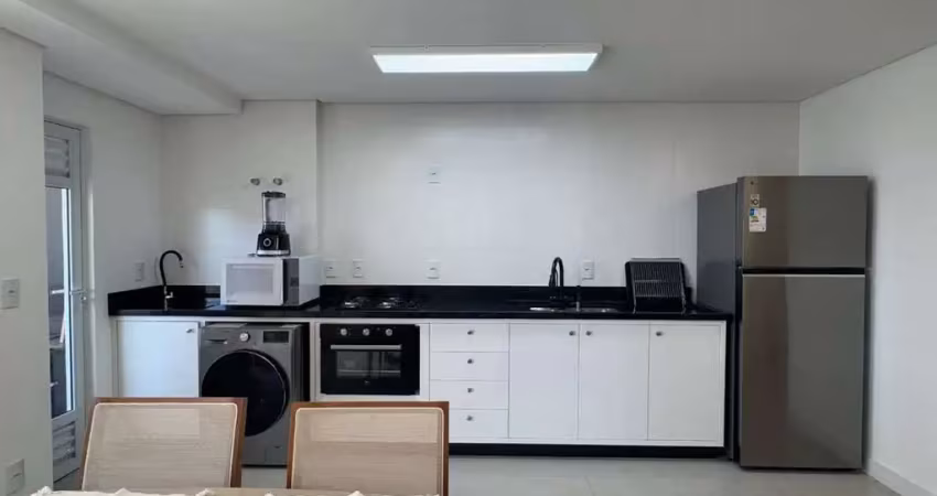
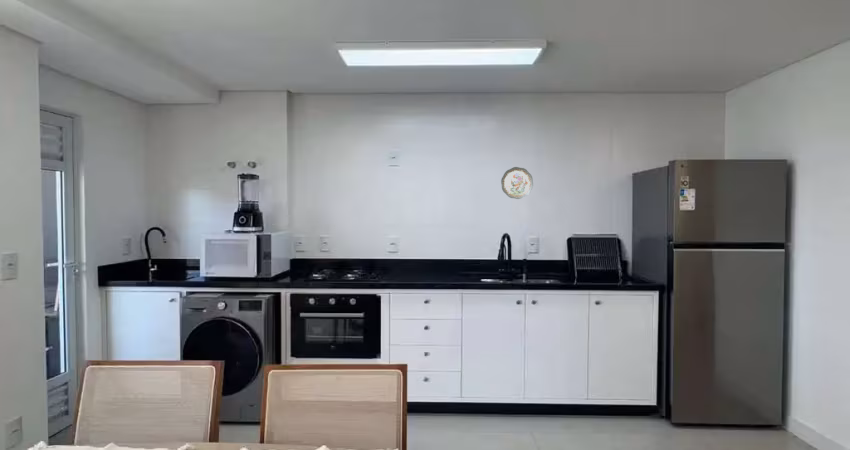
+ decorative plate (516, 183)
